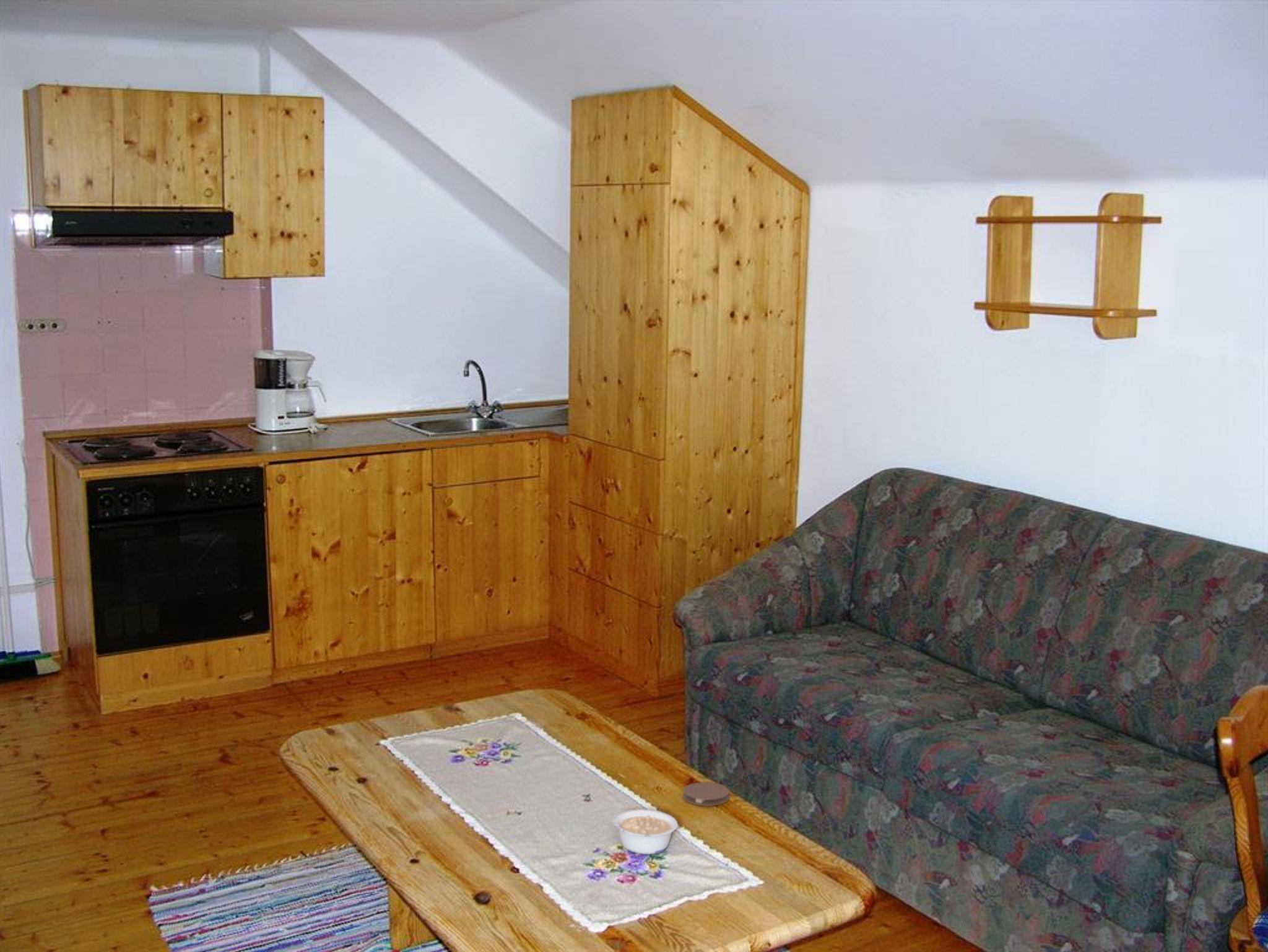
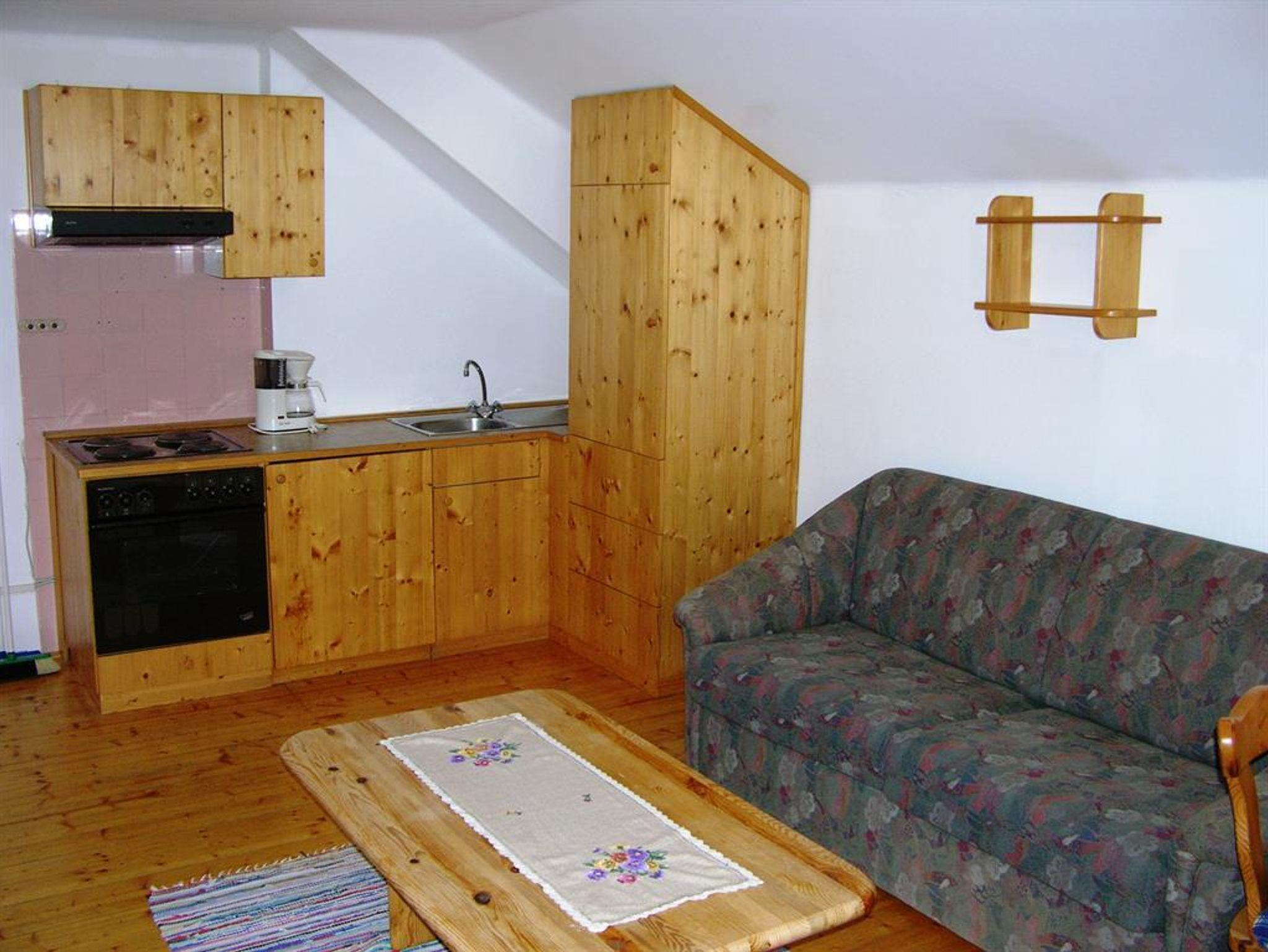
- coaster (706, 794)
- legume (646, 832)
